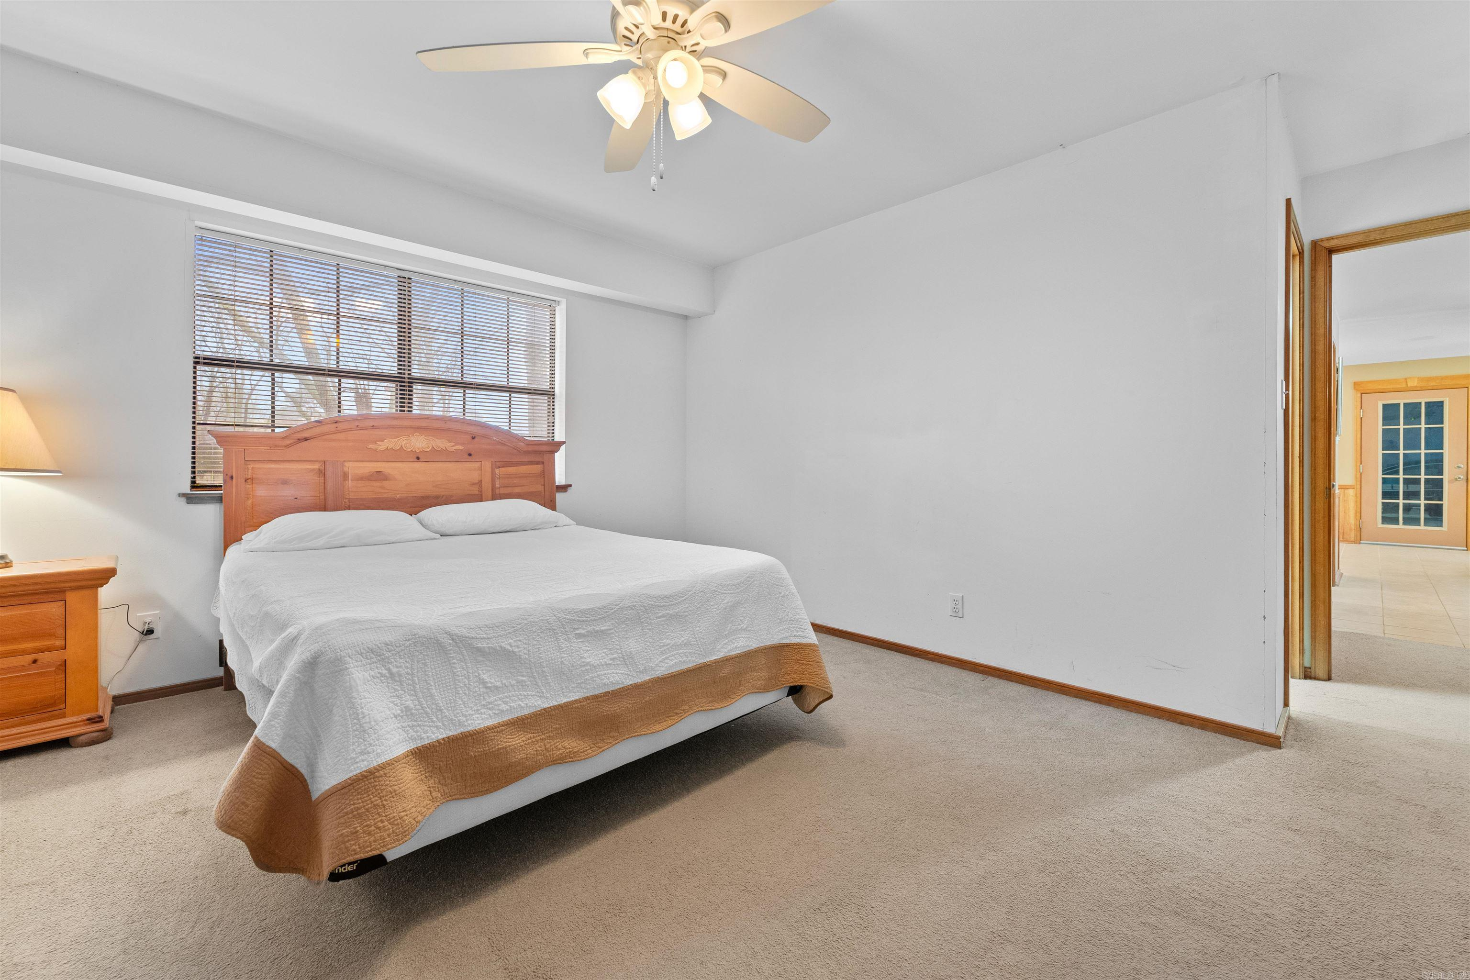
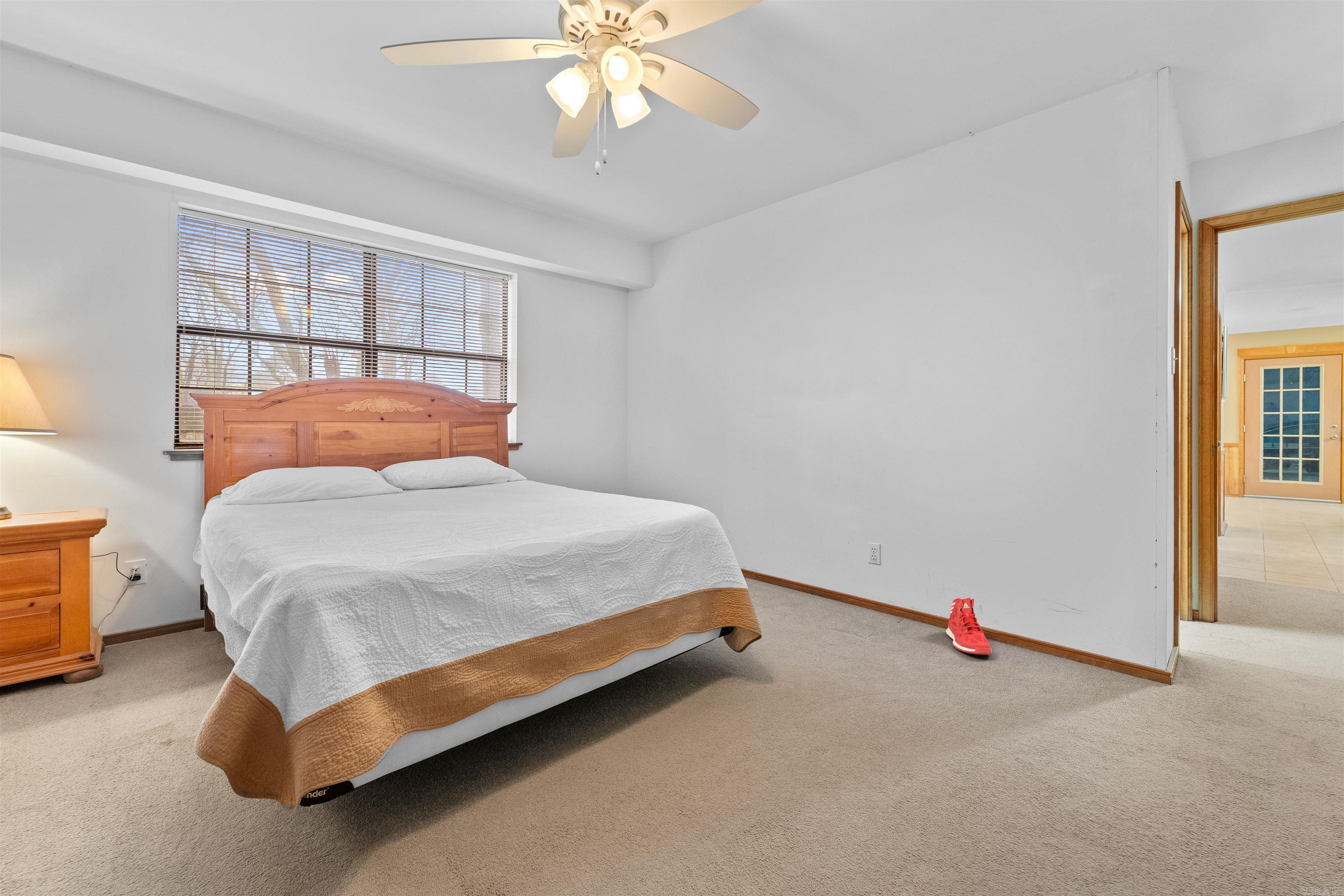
+ sneaker (968, 623)
